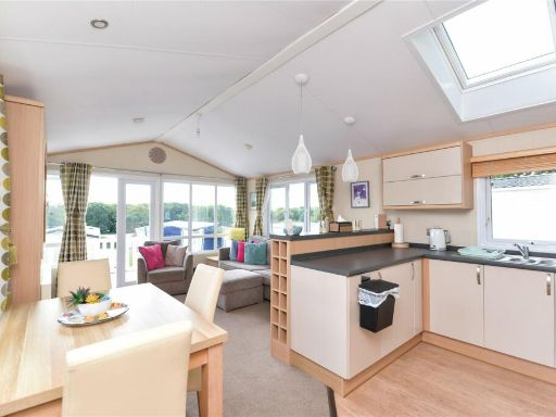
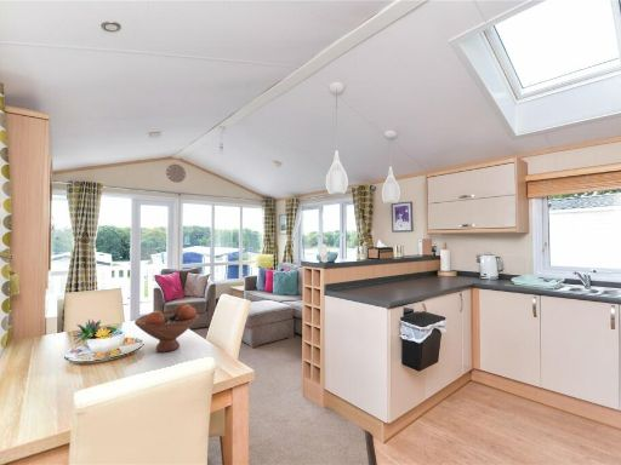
+ fruit bowl (167, 327)
